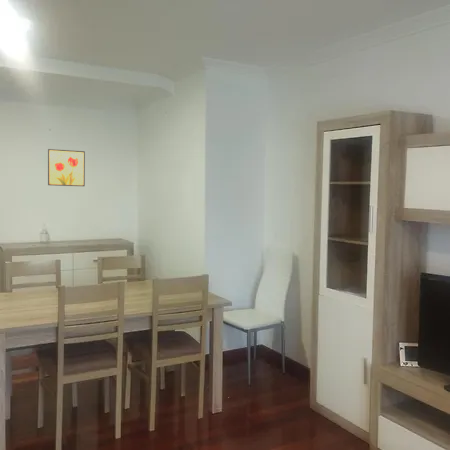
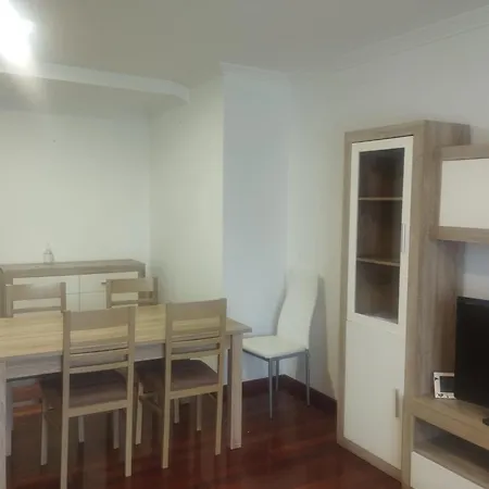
- wall art (66, 168)
